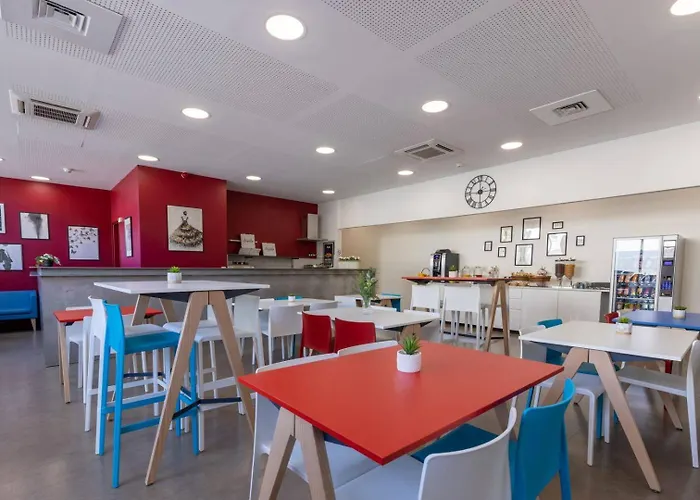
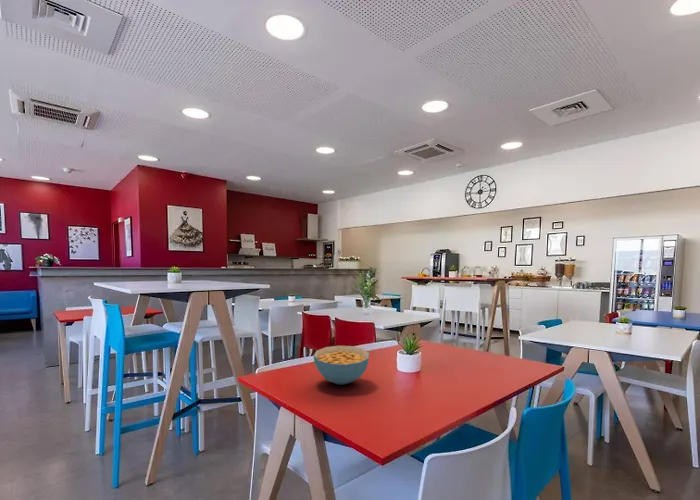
+ cereal bowl (341, 367)
